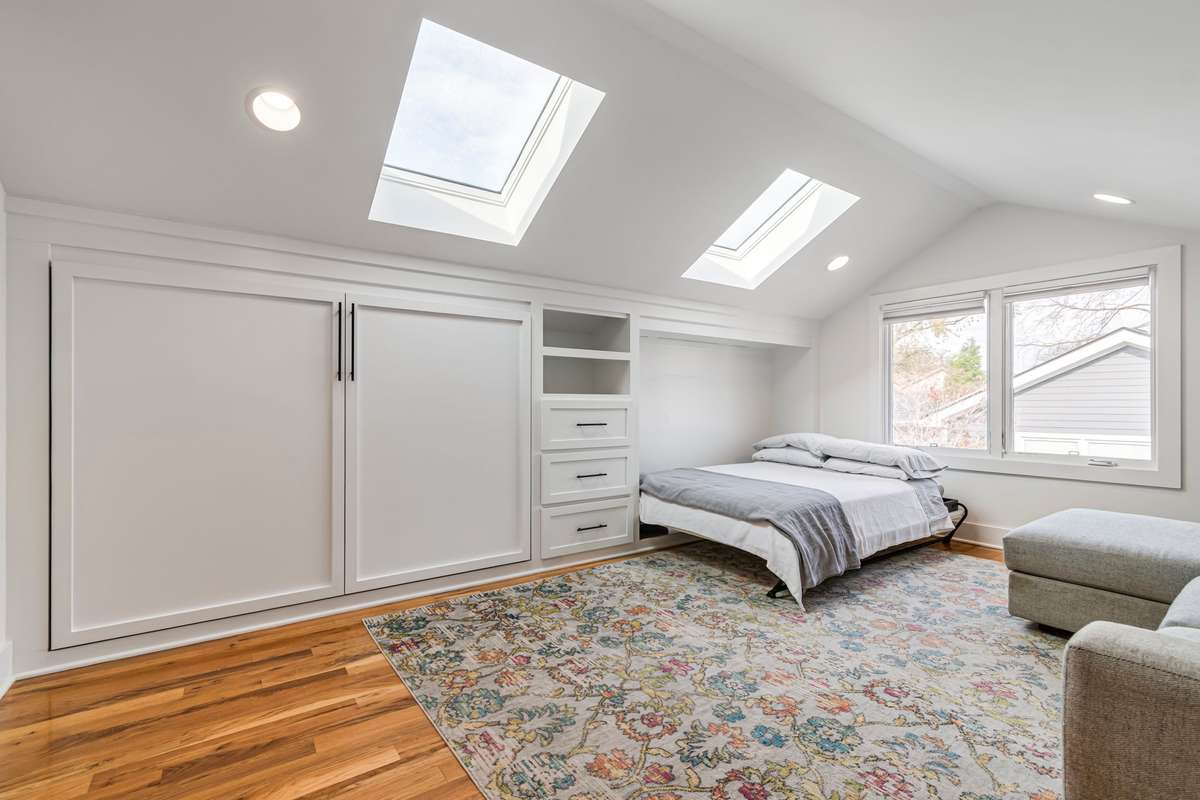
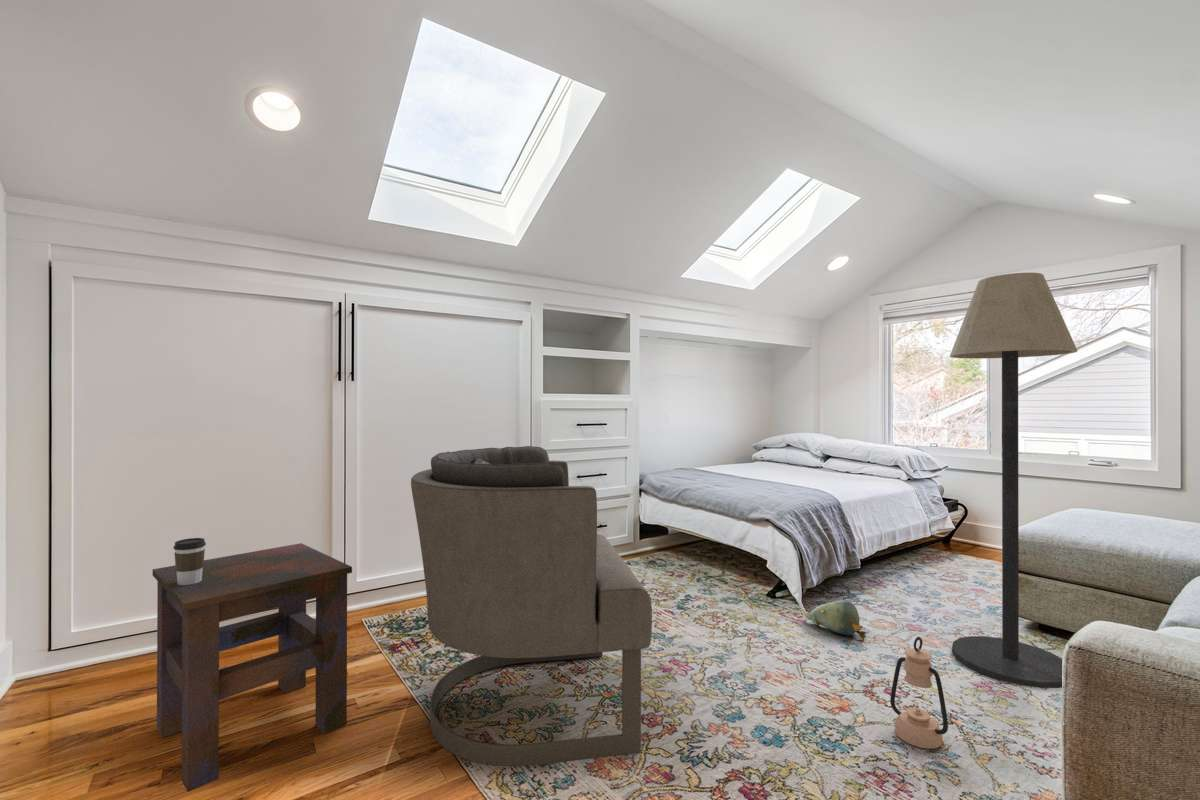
+ plush toy (830, 615)
+ side table (251, 642)
+ floor lamp (1010, 470)
+ armchair (523, 579)
+ lantern (918, 686)
+ coffee cup (189, 560)
